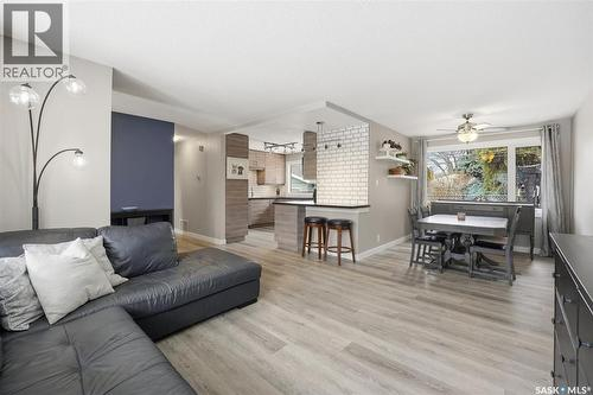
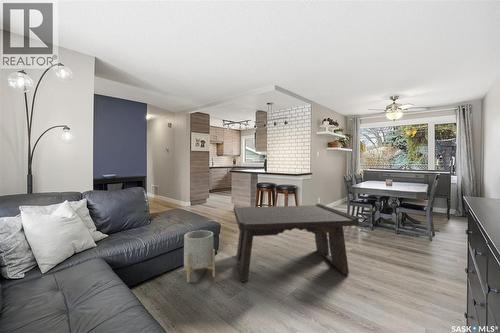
+ planter (199, 253)
+ coffee table (282, 232)
